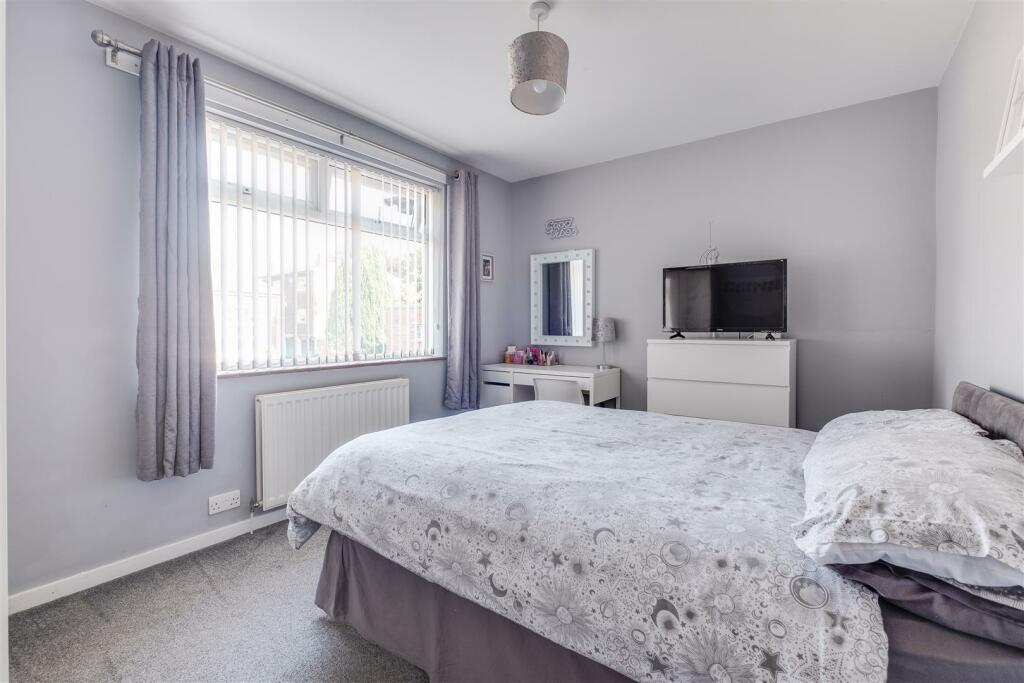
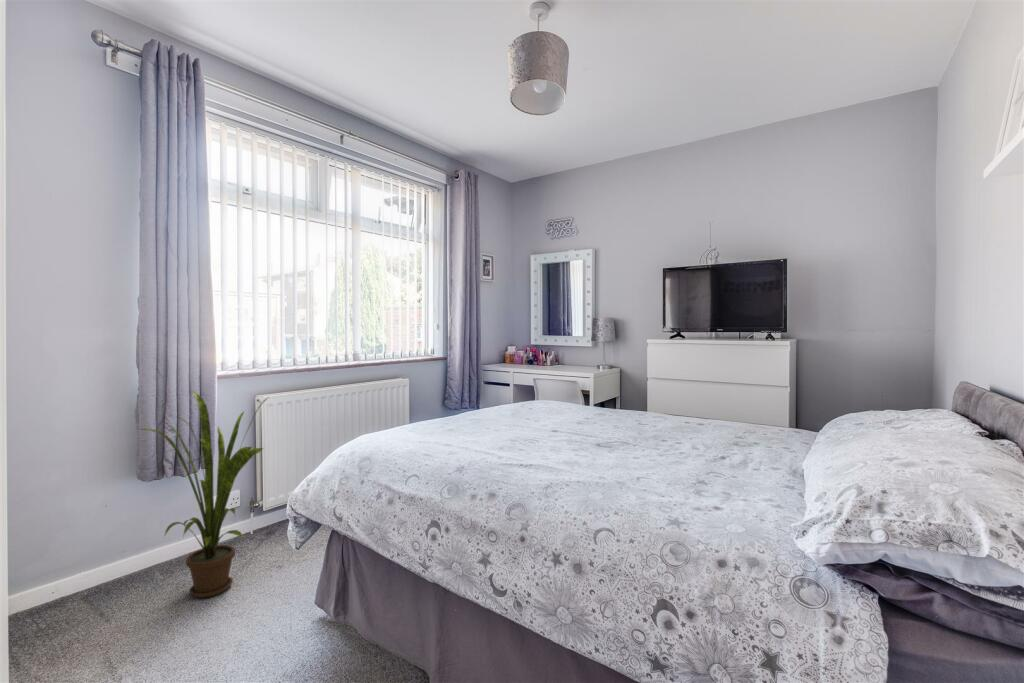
+ house plant (203, 491)
